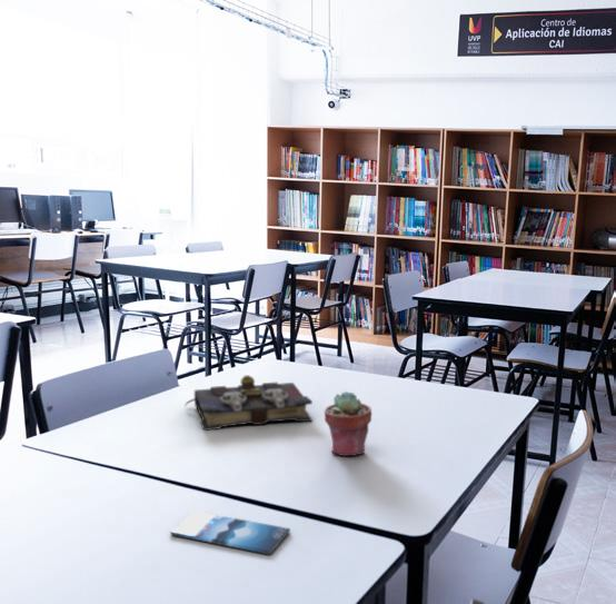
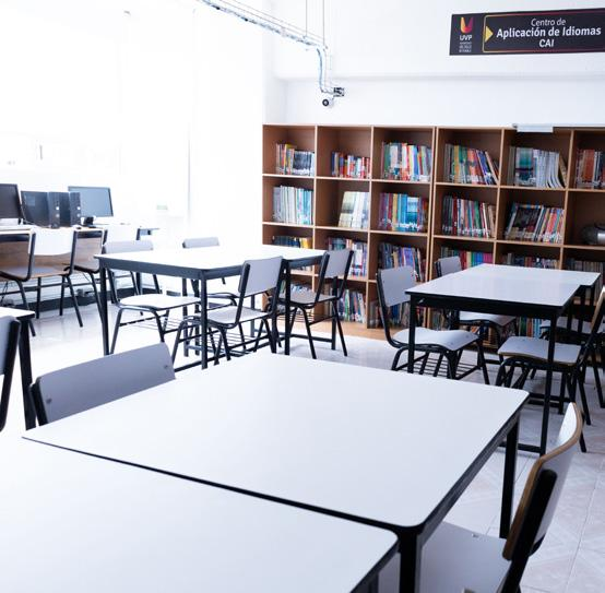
- book (250, 398)
- smartphone (230, 531)
- potted succulent (348, 420)
